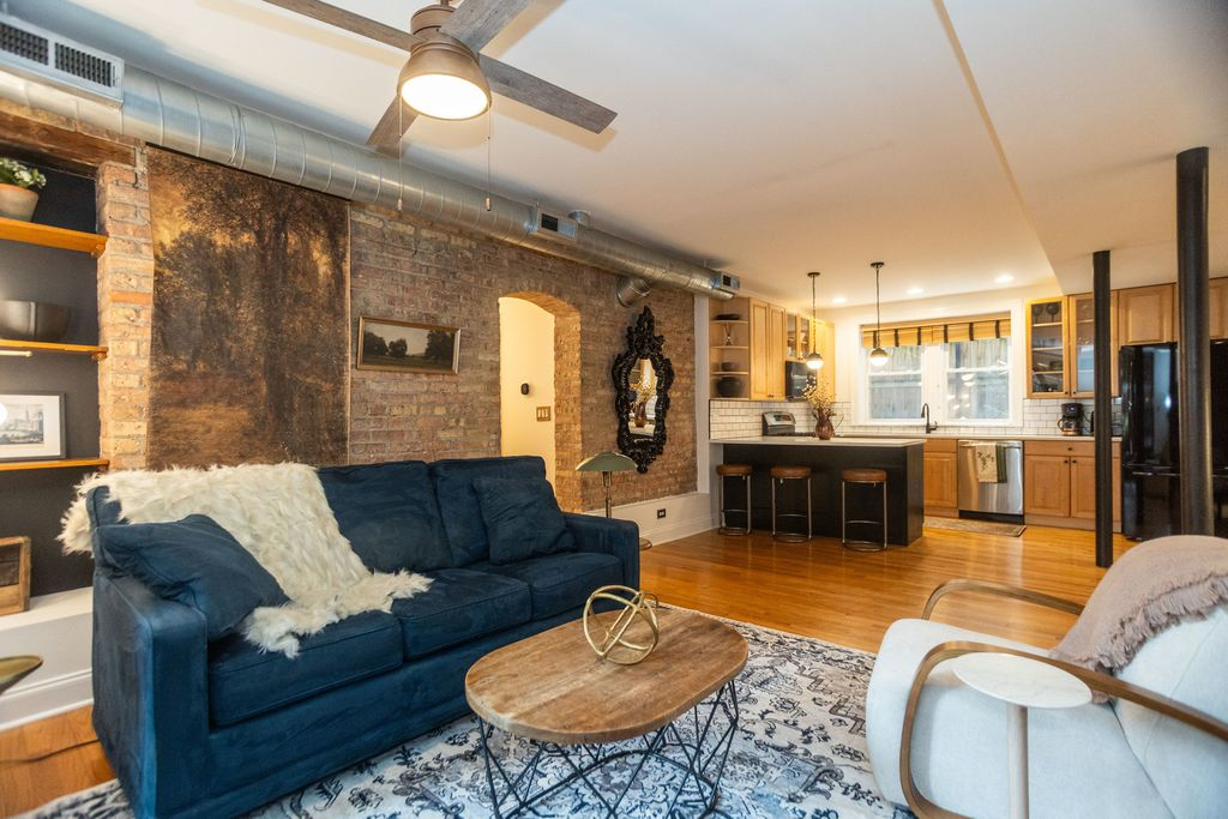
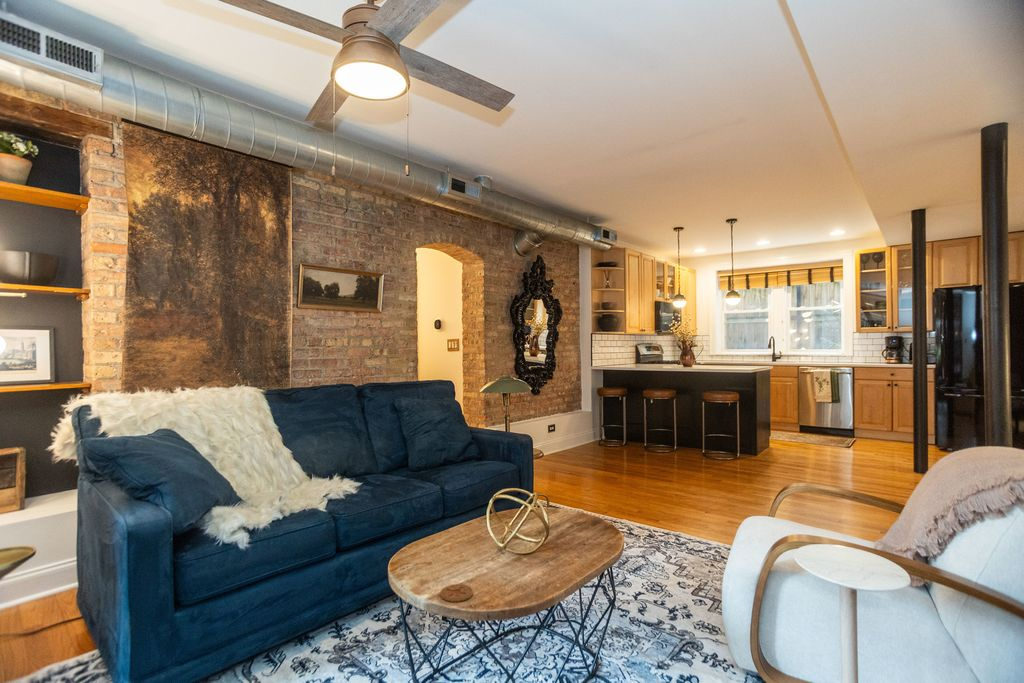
+ coaster (456, 592)
